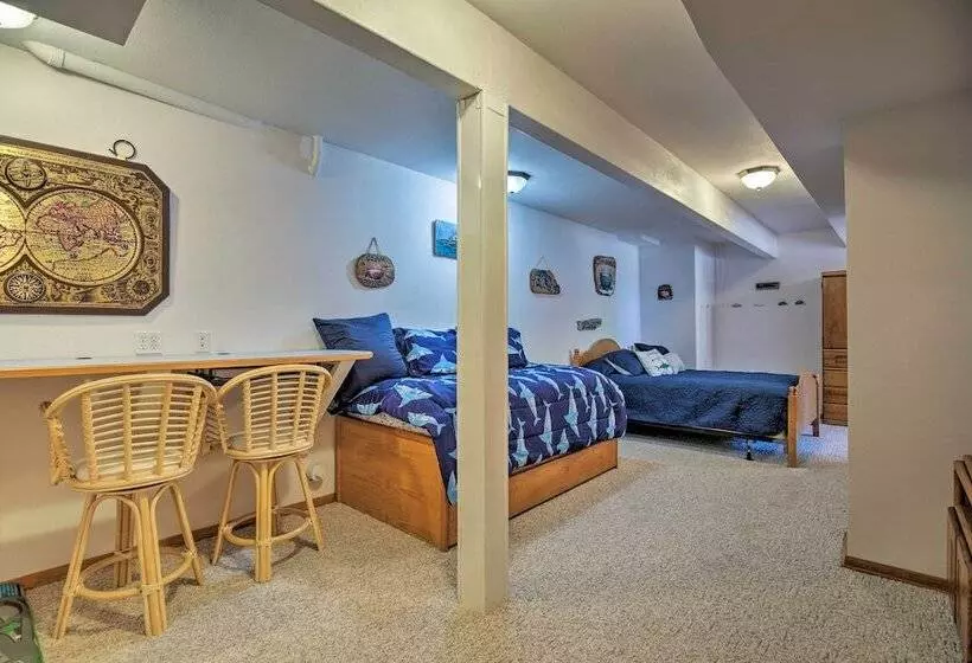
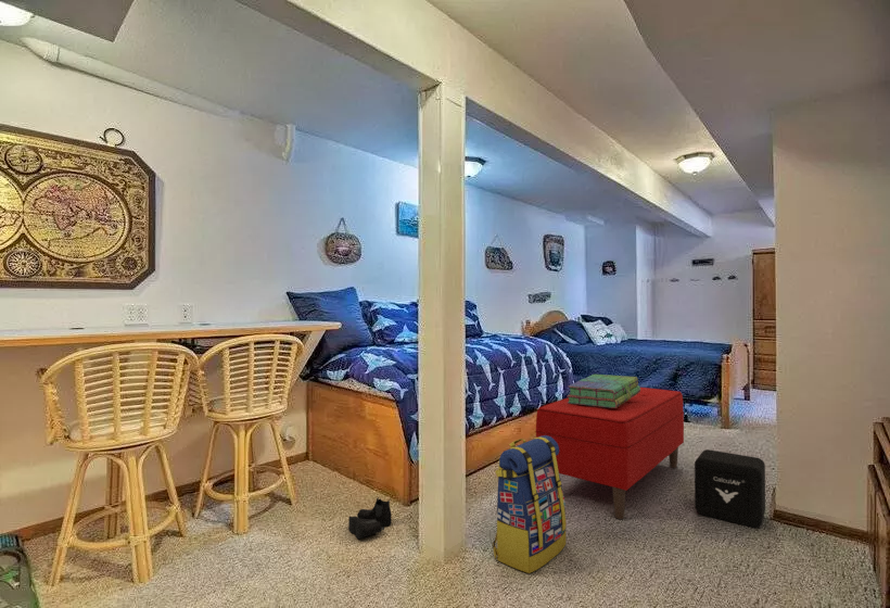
+ bench (615, 440)
+ air purifier (728, 486)
+ boots (367, 516)
+ stack of books (603, 392)
+ backpack (529, 496)
